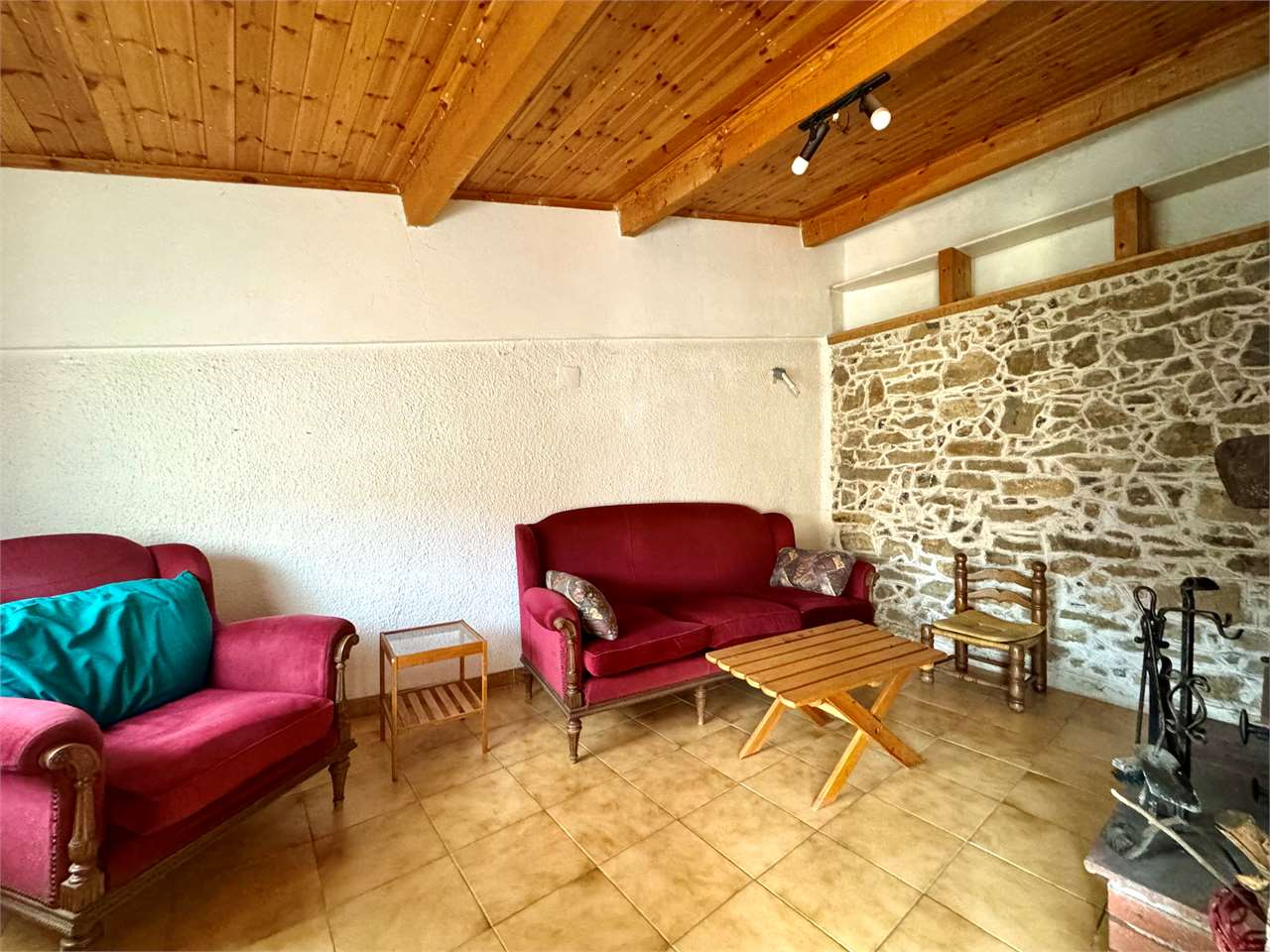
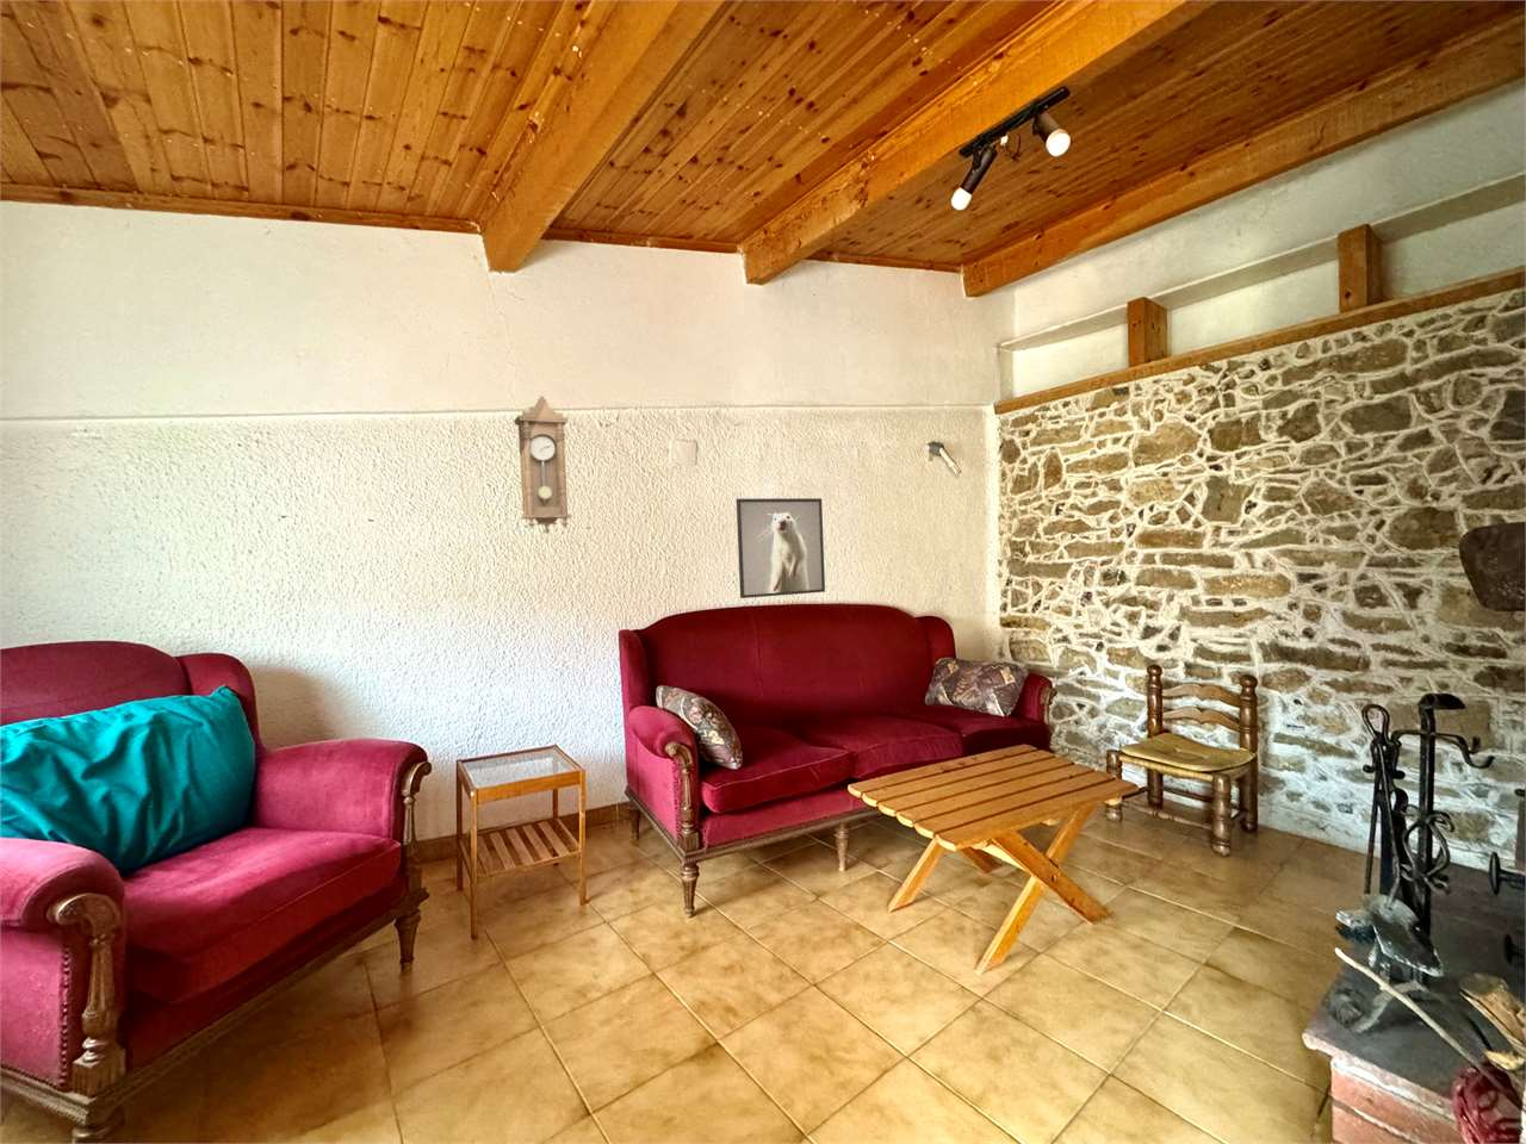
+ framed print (782, 546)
+ pendulum clock (542, 466)
